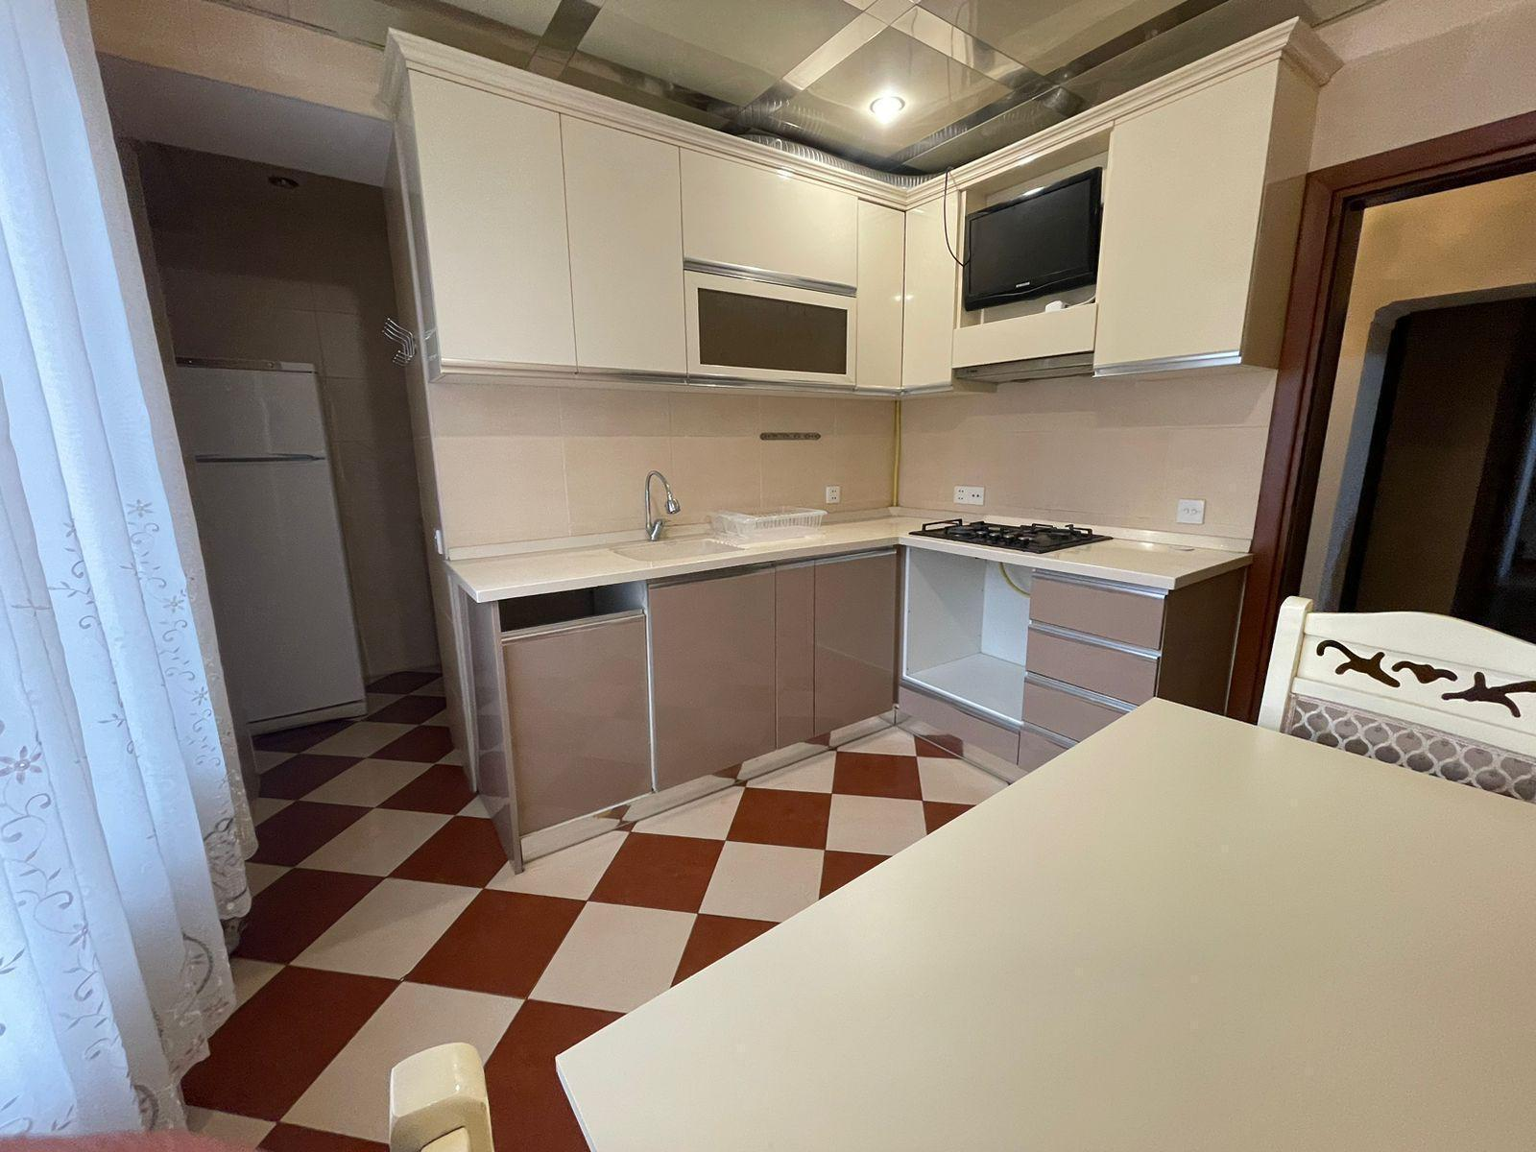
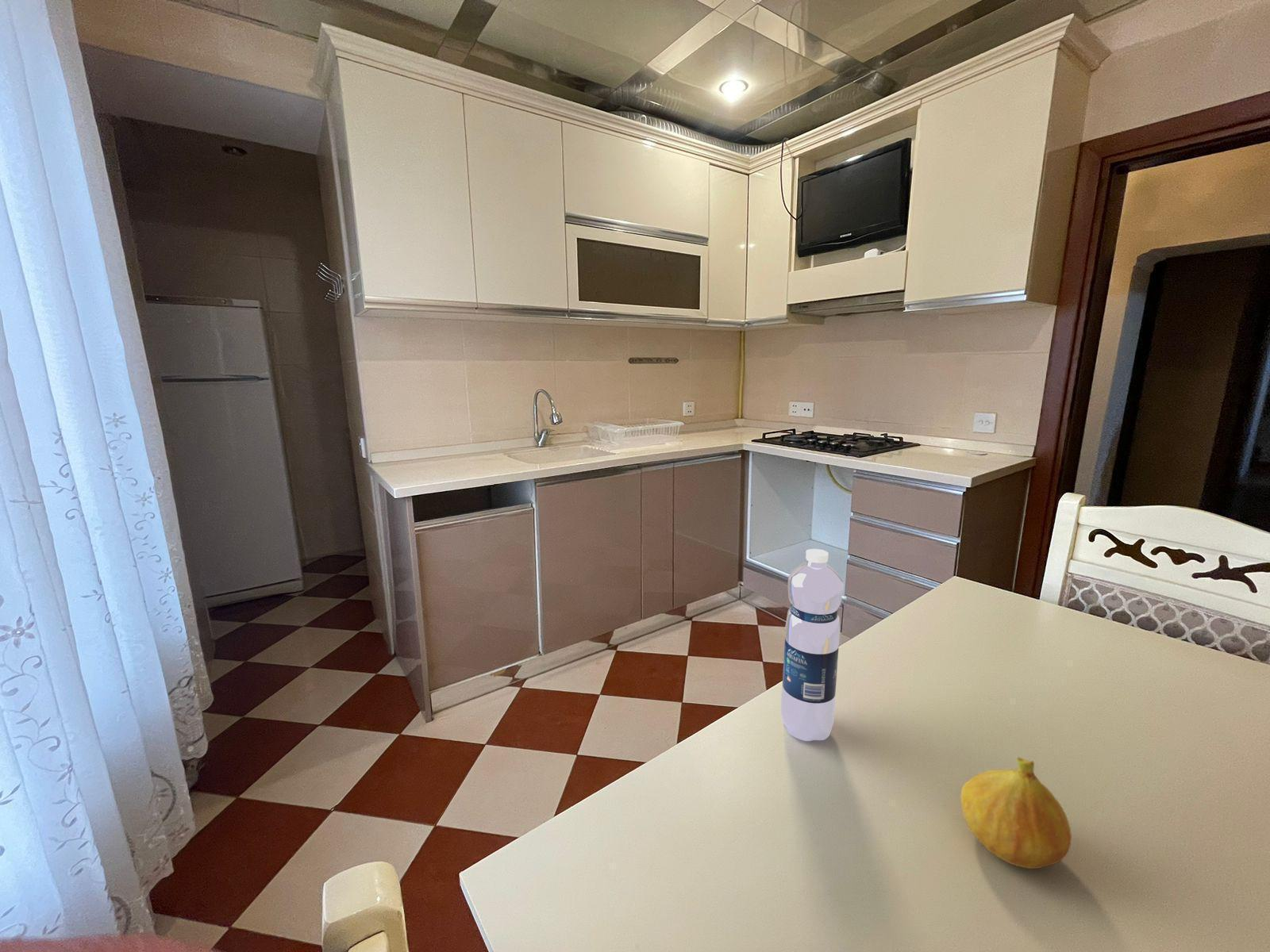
+ fruit (1015, 800)
+ water bottle (811, 643)
